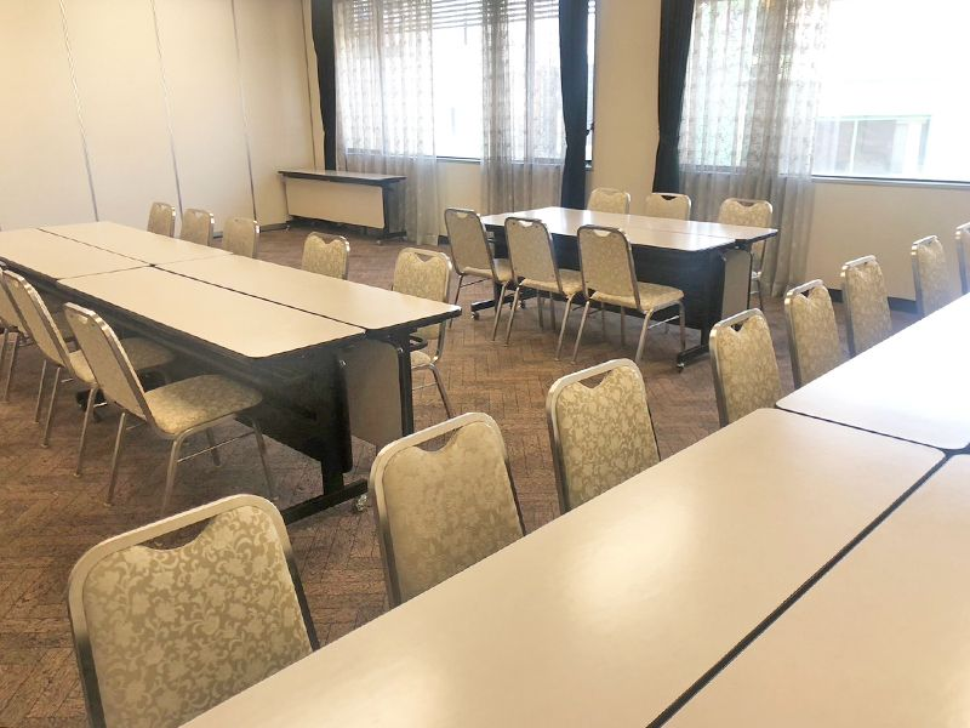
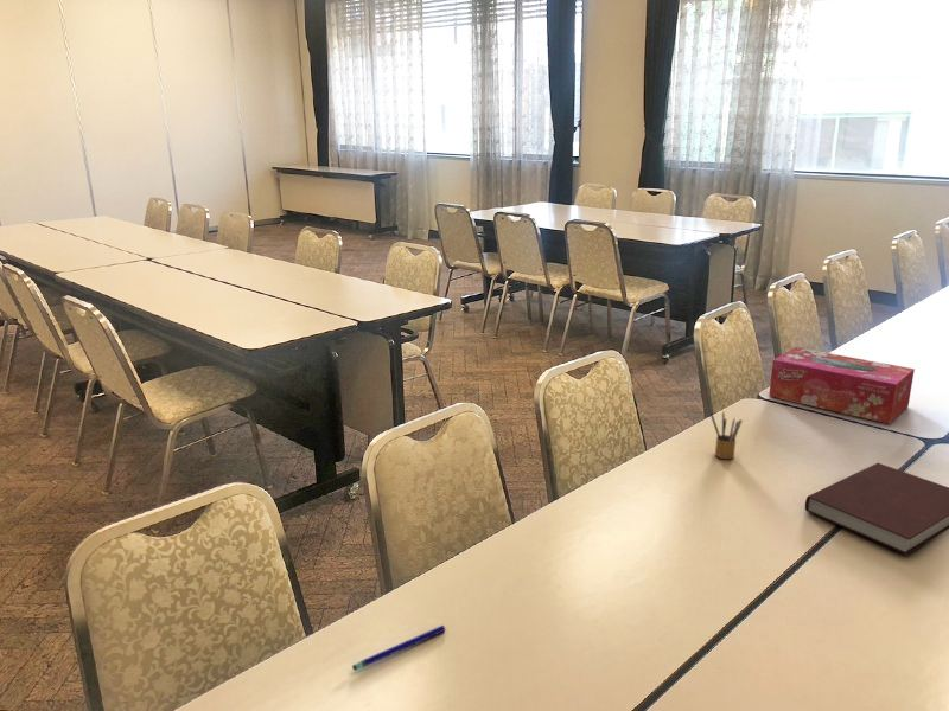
+ pencil box (724, 434)
+ tissue box (839, 383)
+ notebook (890, 504)
+ pen (400, 647)
